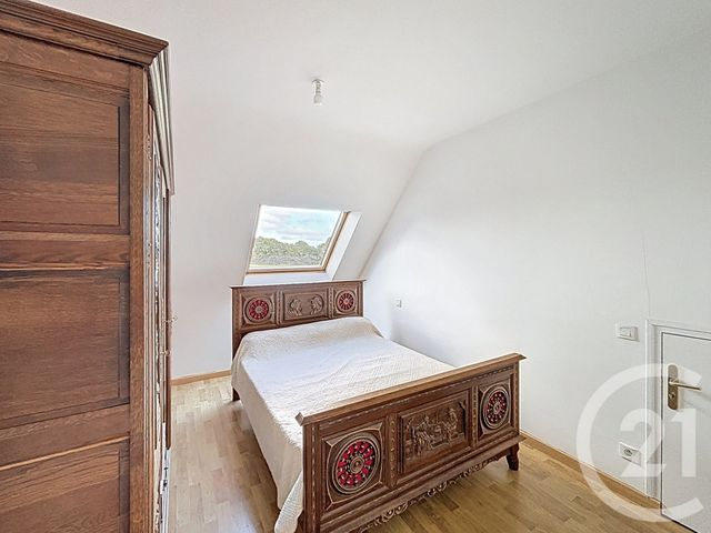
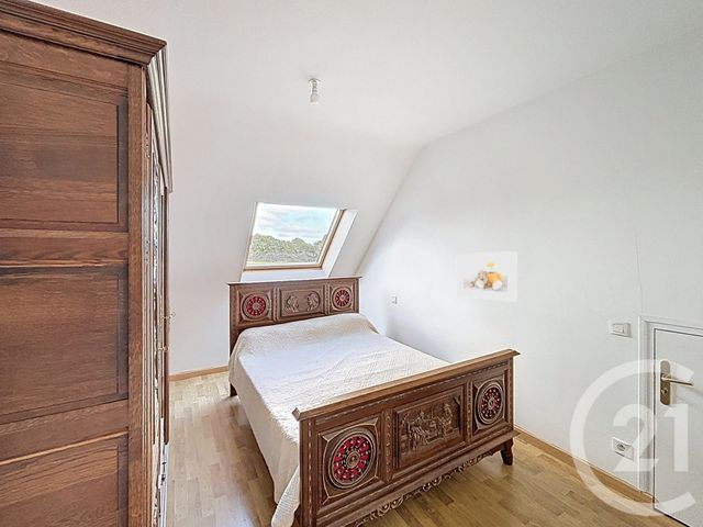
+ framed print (483, 276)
